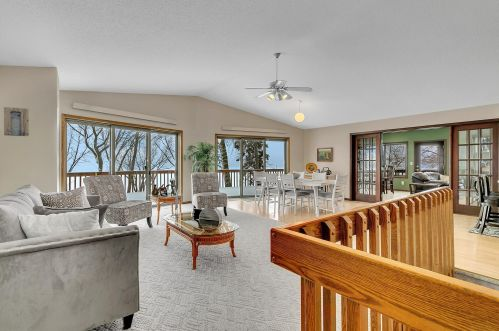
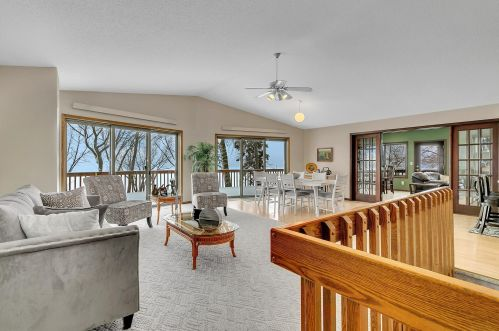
- wall art (16, 122)
